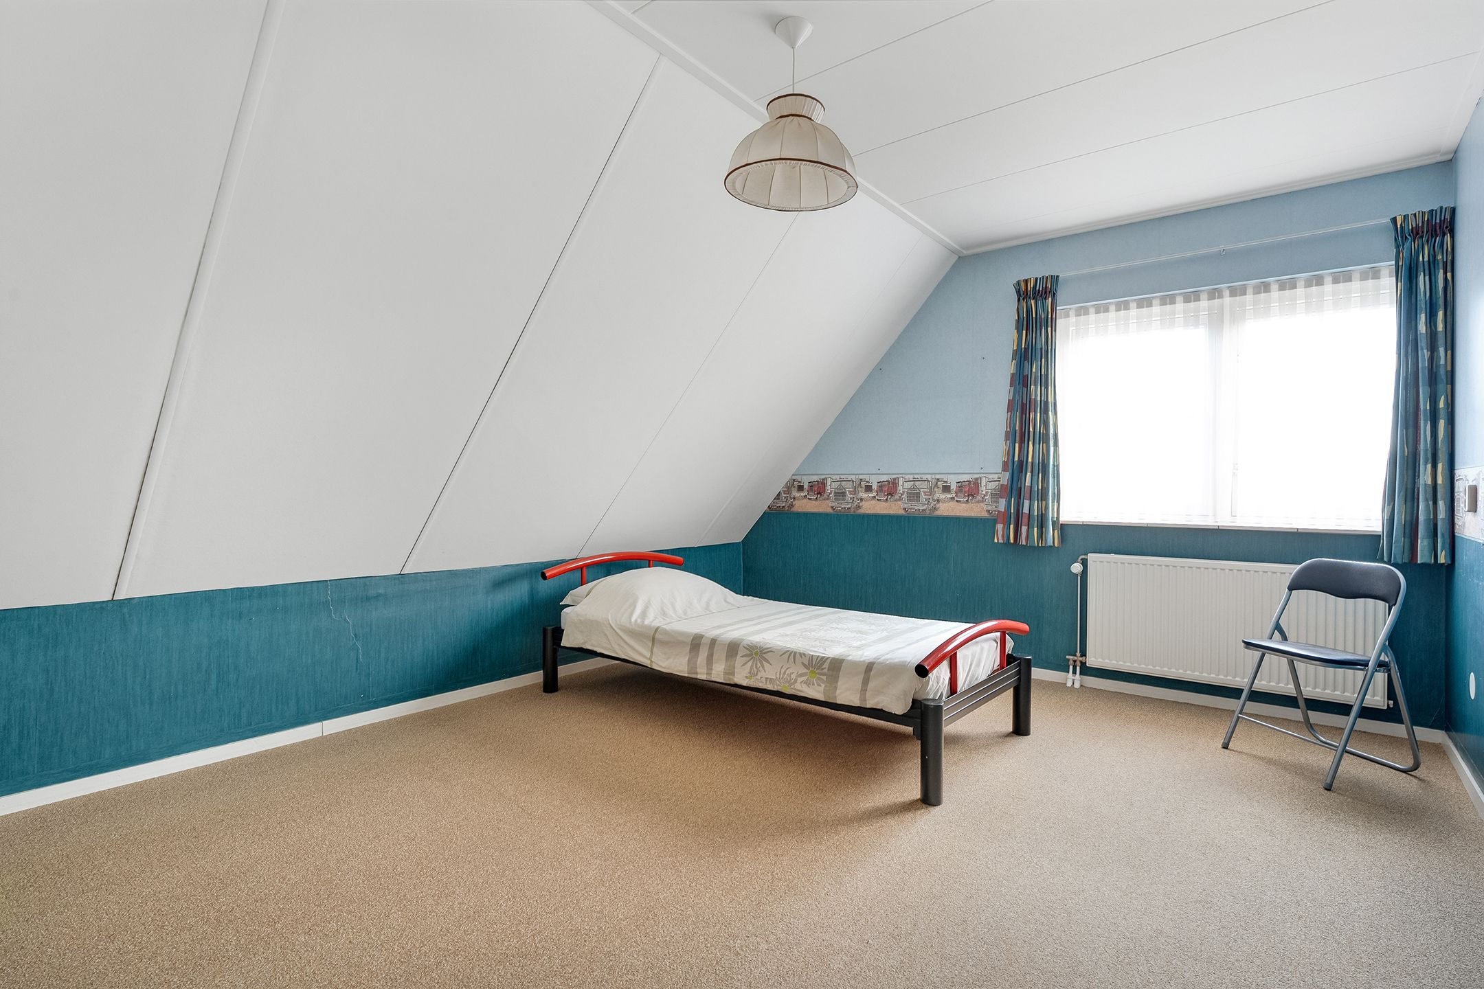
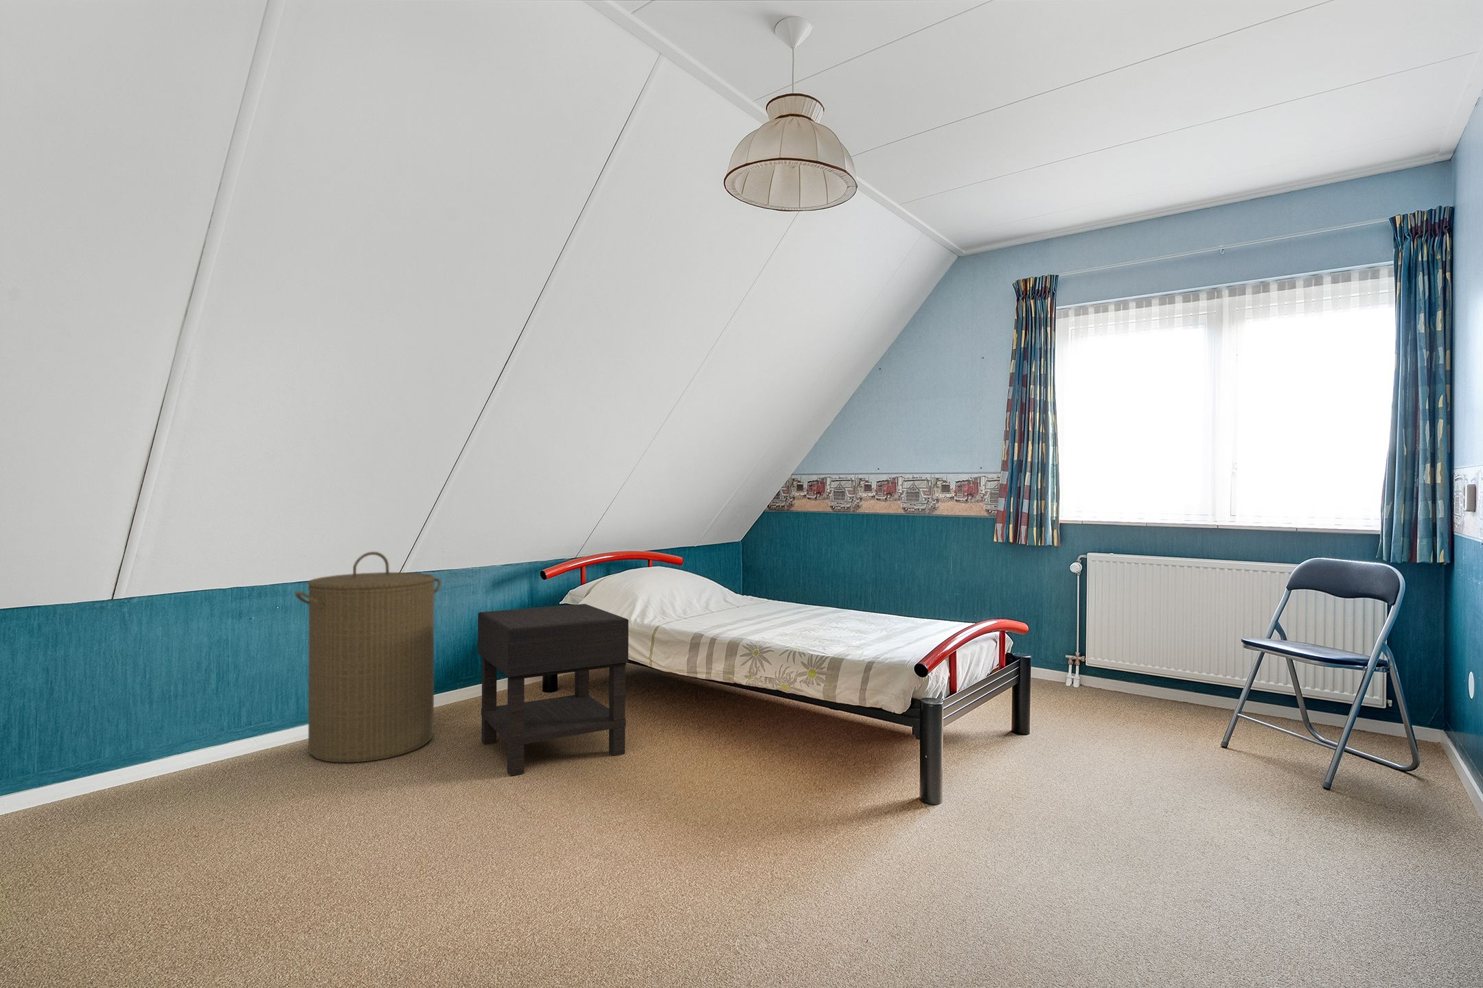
+ nightstand (551, 675)
+ laundry hamper (373, 647)
